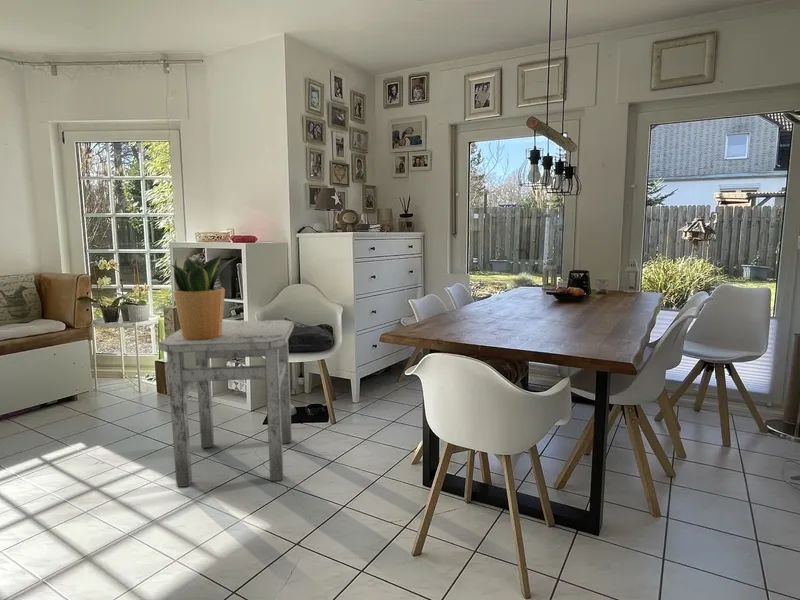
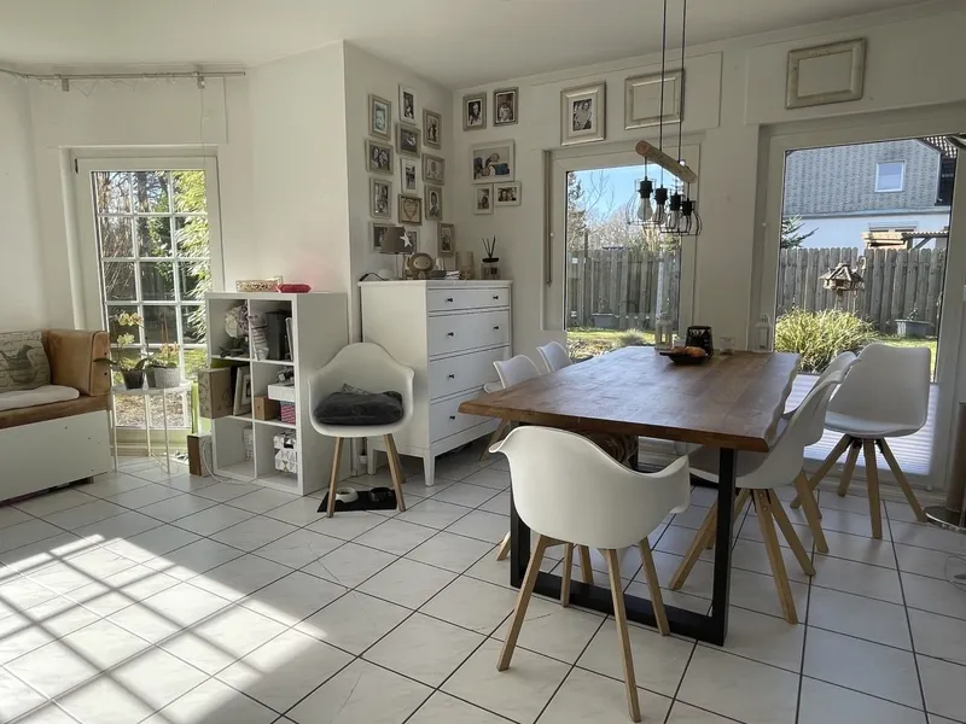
- potted plant (204, 294)
- side table (236, 379)
